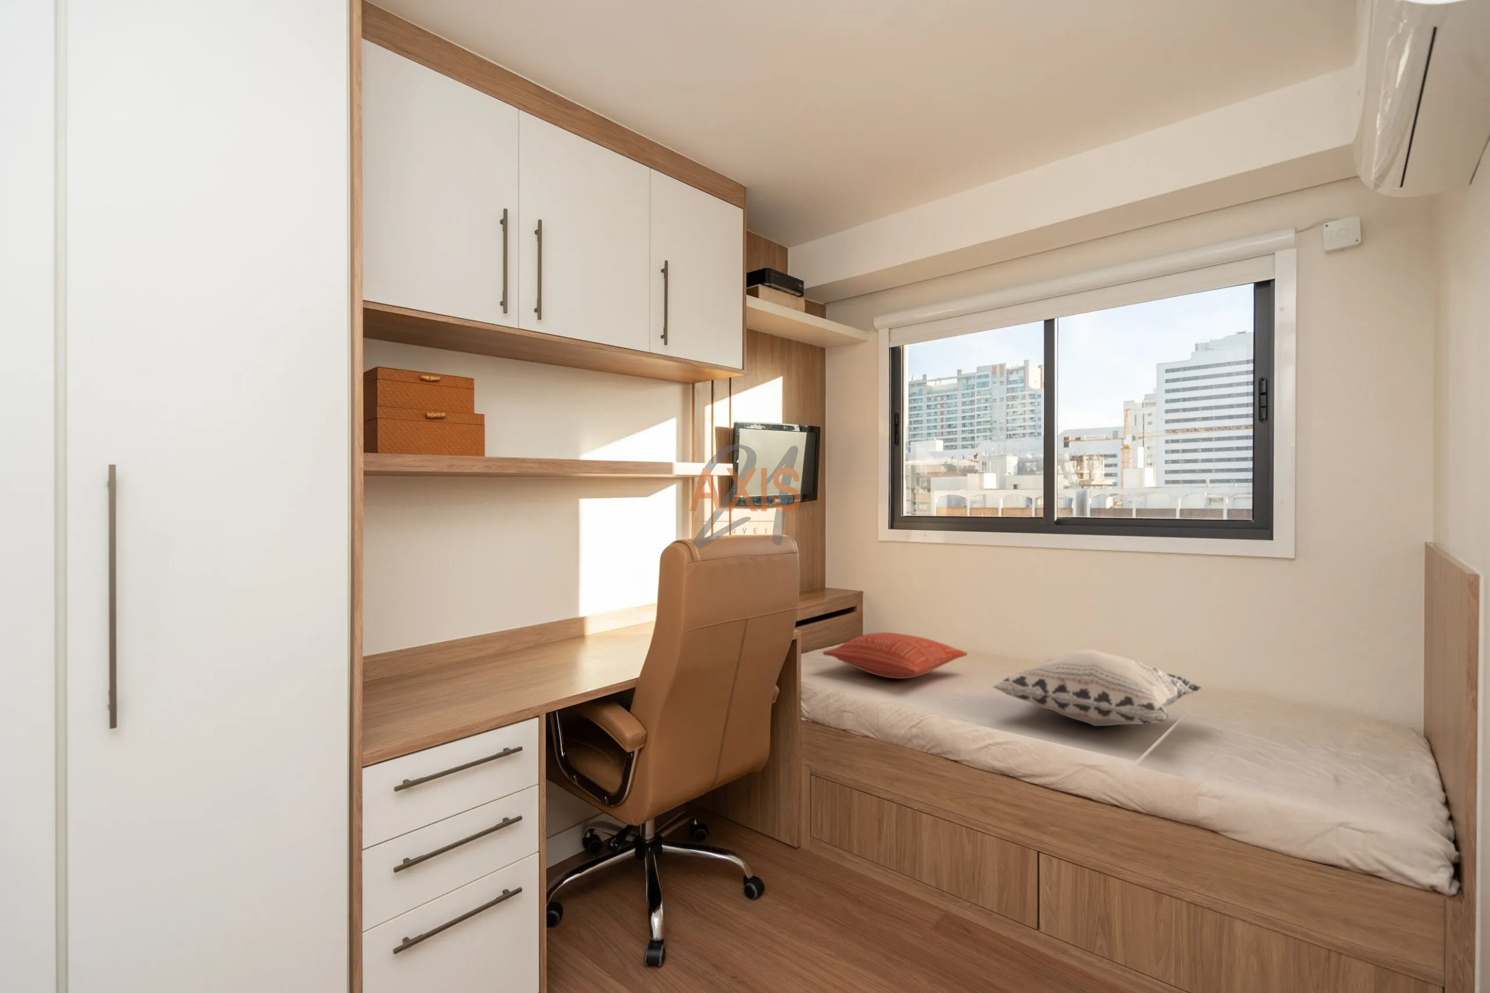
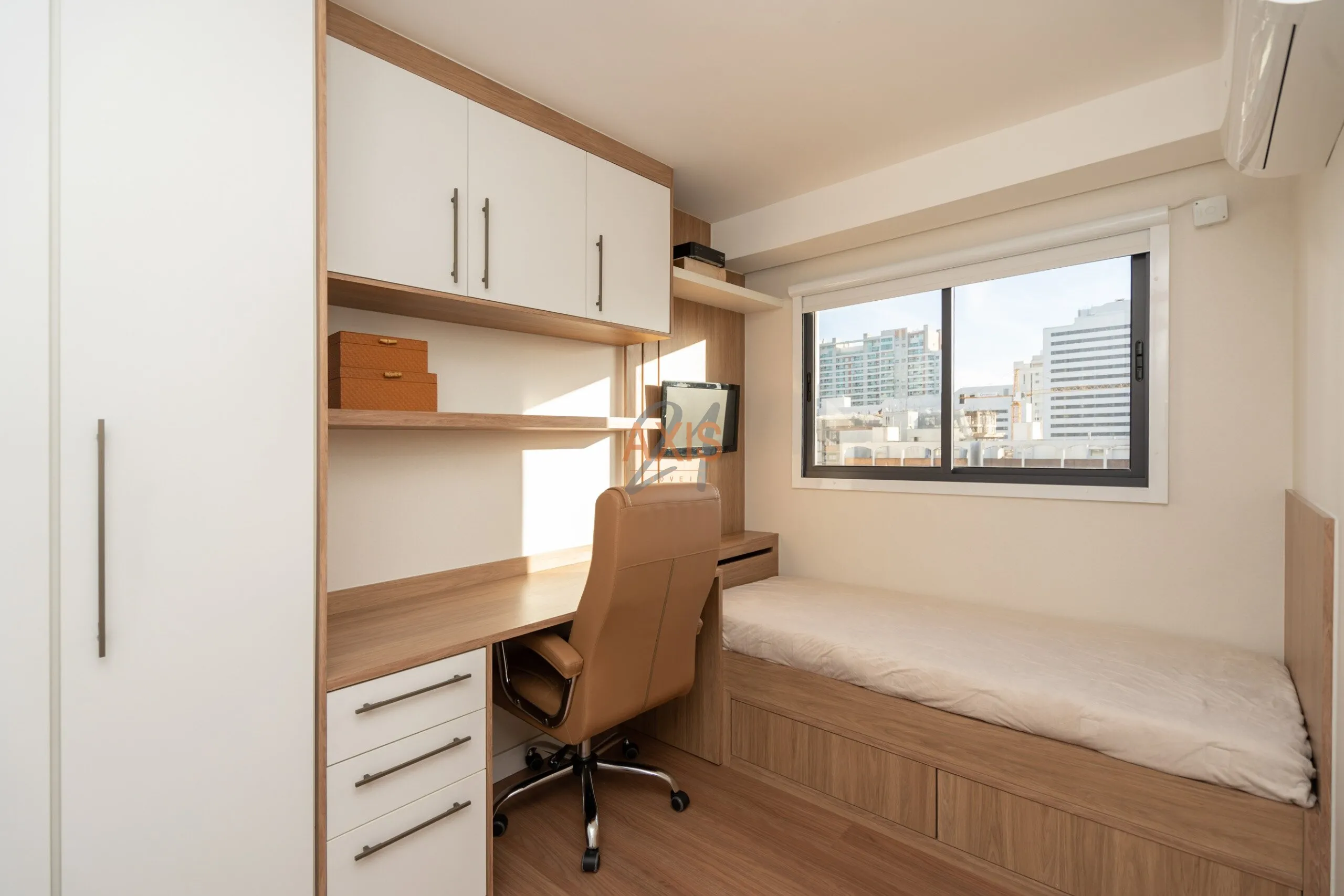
- pillow (895, 653)
- decorative pillow (1098, 686)
